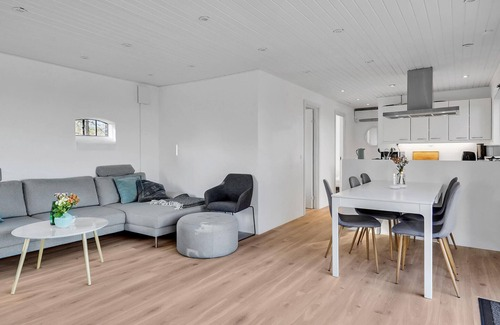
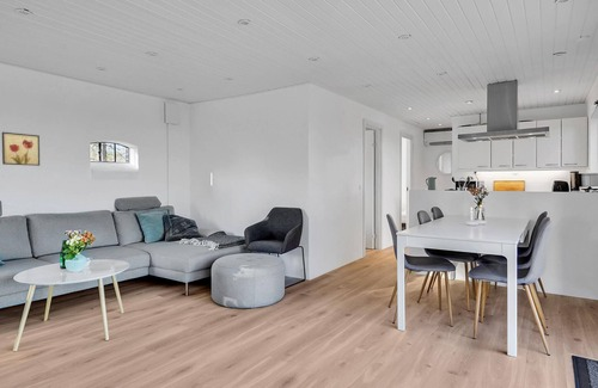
+ wall art (20, 149)
